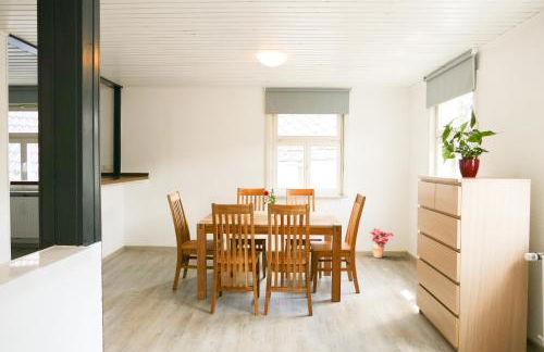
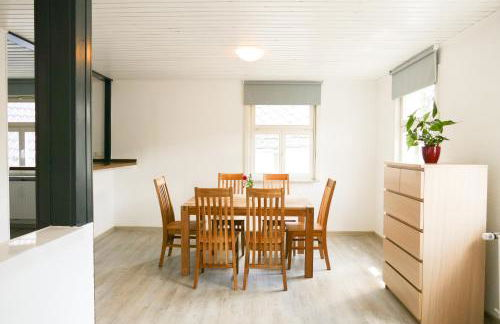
- potted plant (380, 242)
